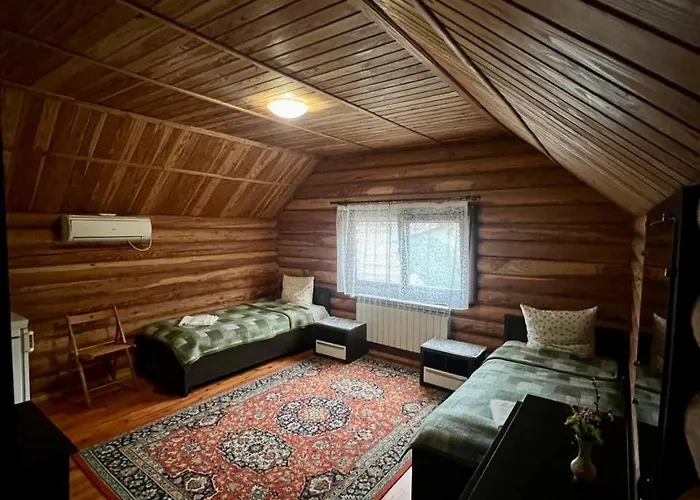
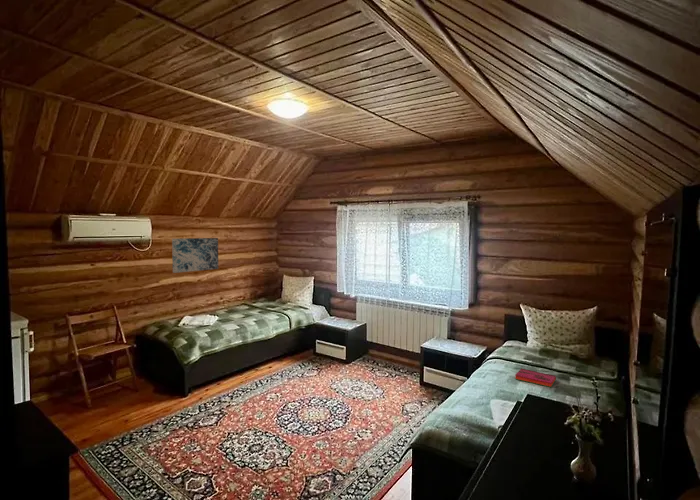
+ hardback book (535, 377)
+ wall art (196, 254)
